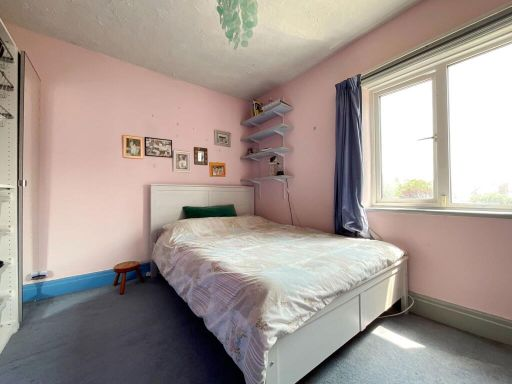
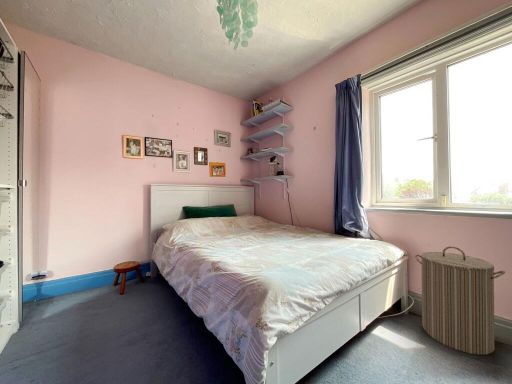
+ laundry hamper (455, 291)
